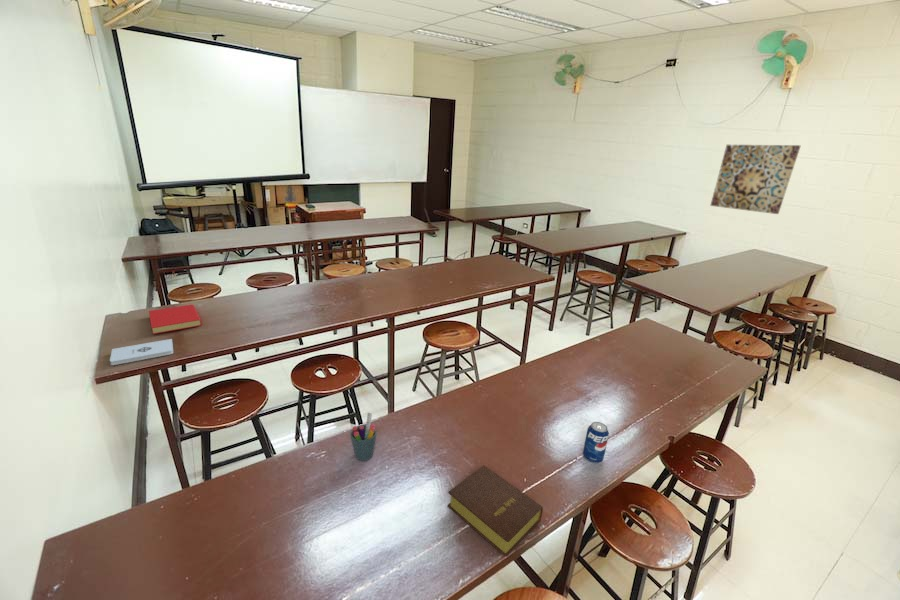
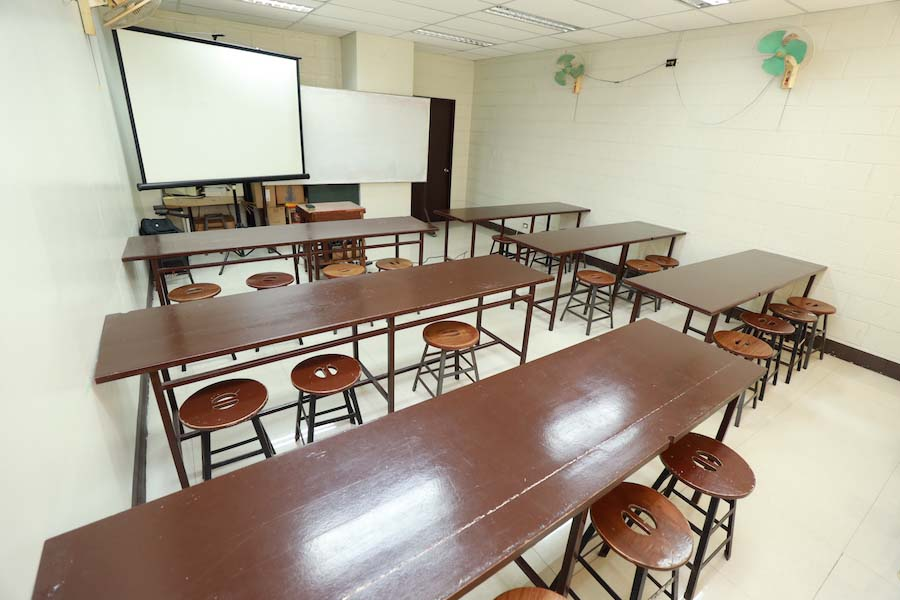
- bible (494, 505)
- beverage can (596, 442)
- book (174, 318)
- notepad (143, 351)
- wall art (751, 178)
- pen holder (364, 438)
